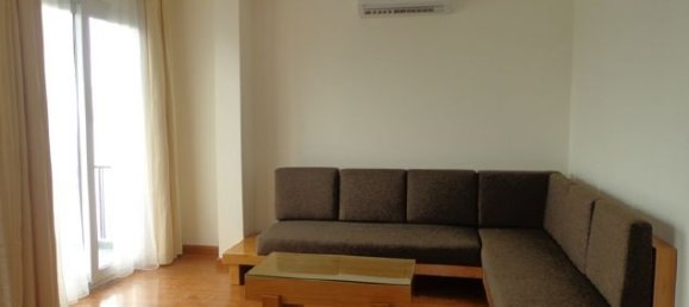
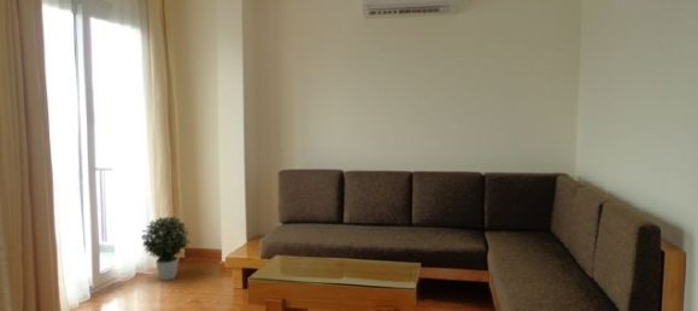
+ potted plant (166, 247)
